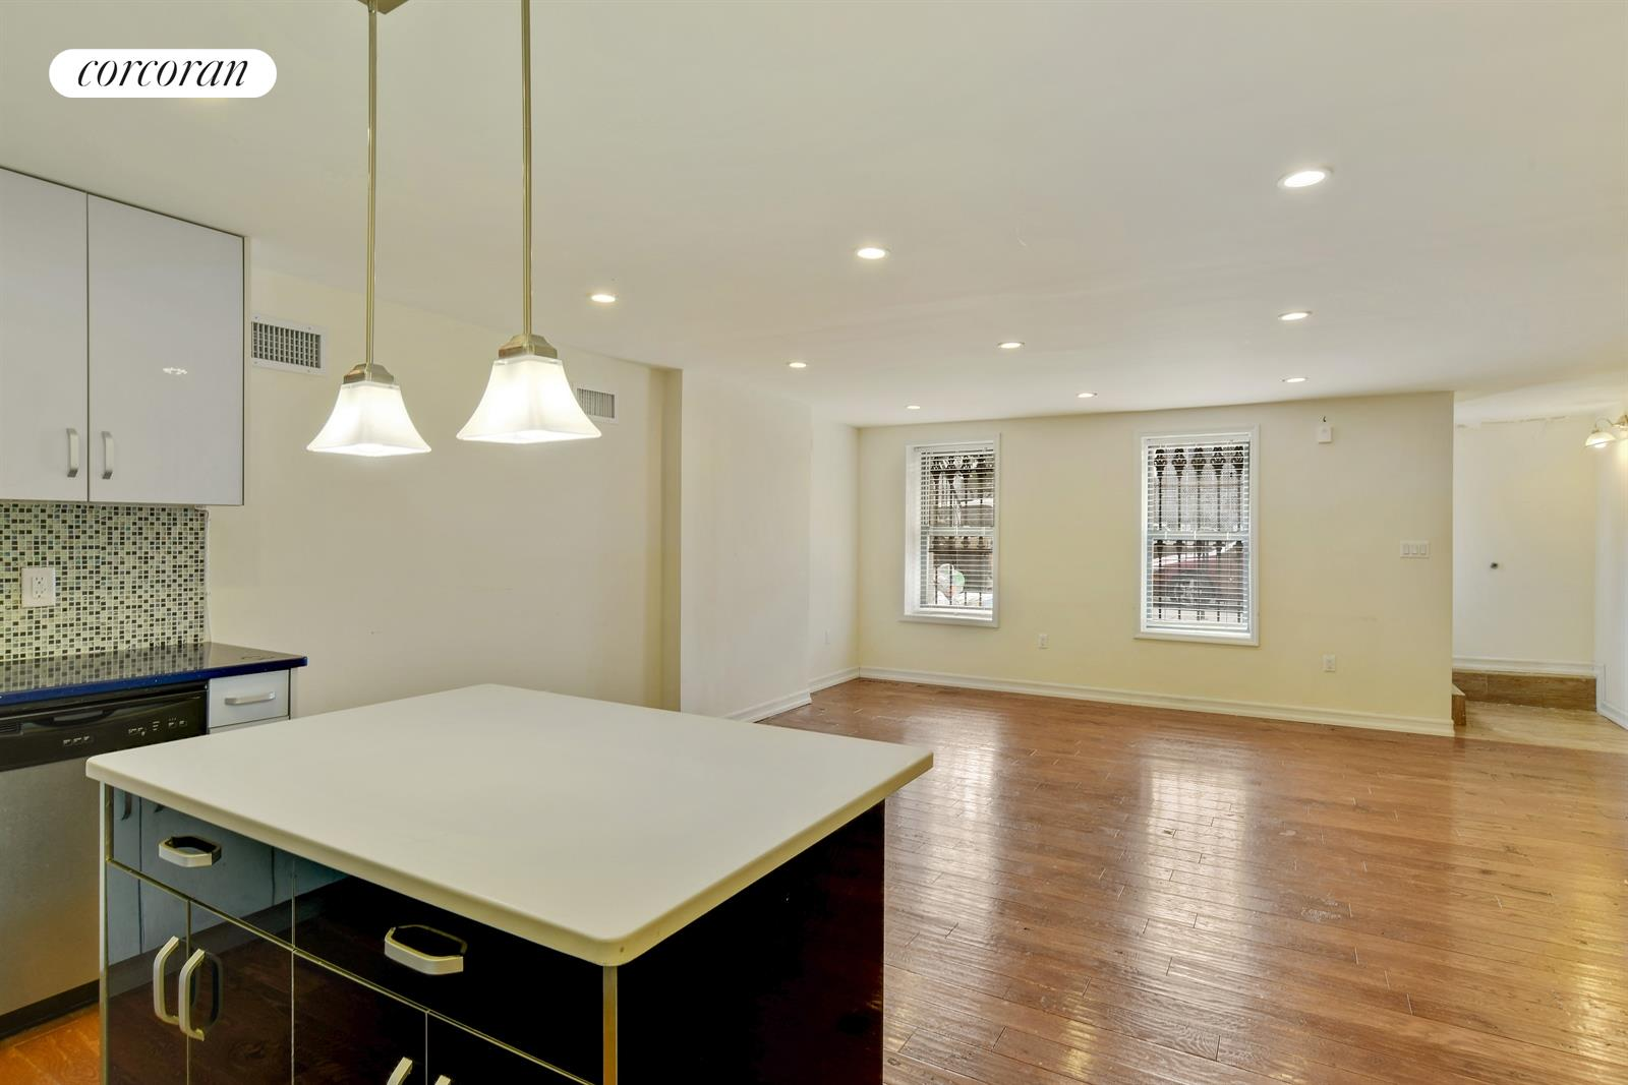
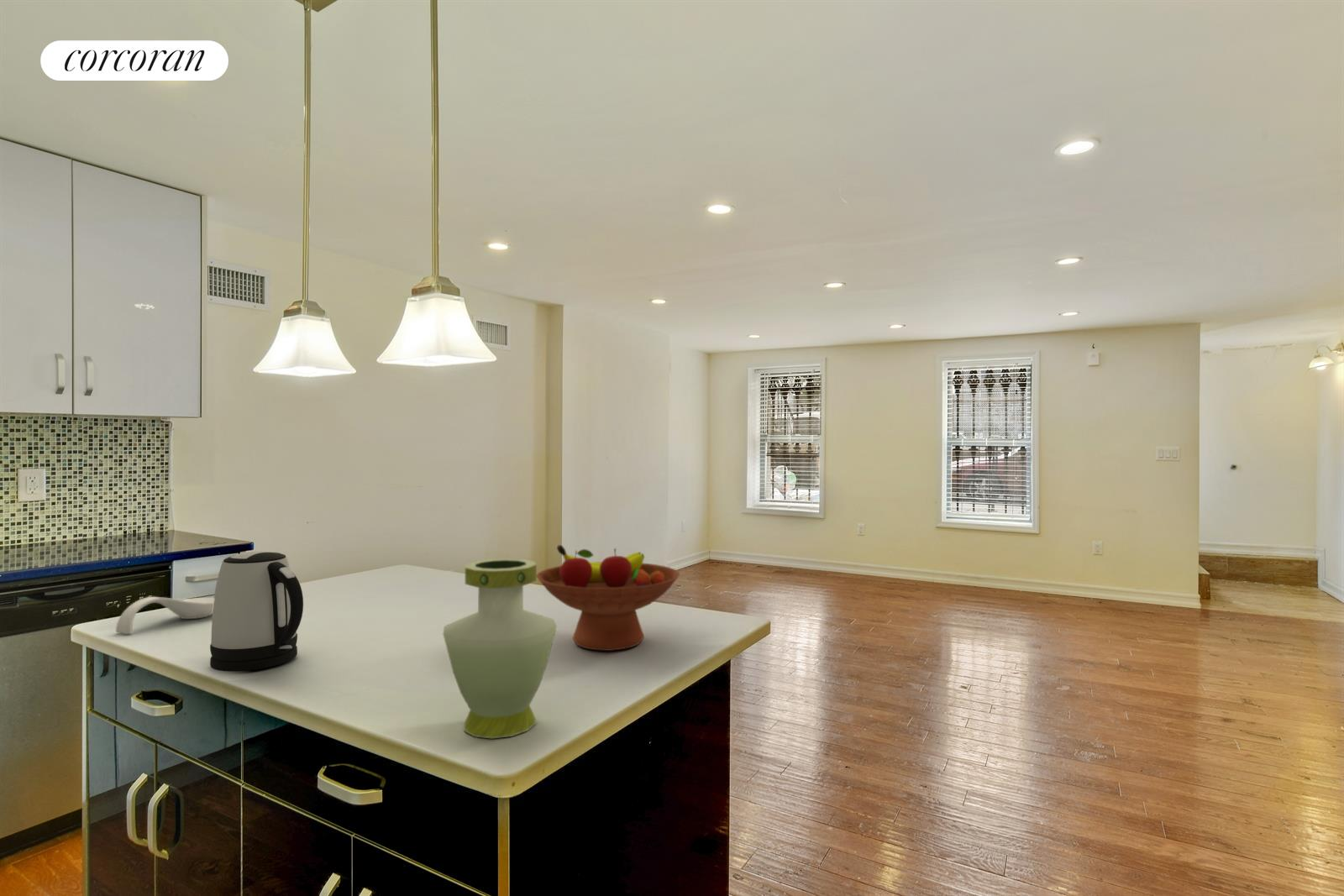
+ kettle (262, 607)
+ fruit bowl (608, 594)
+ vase (500, 643)
+ spoon rest (174, 607)
